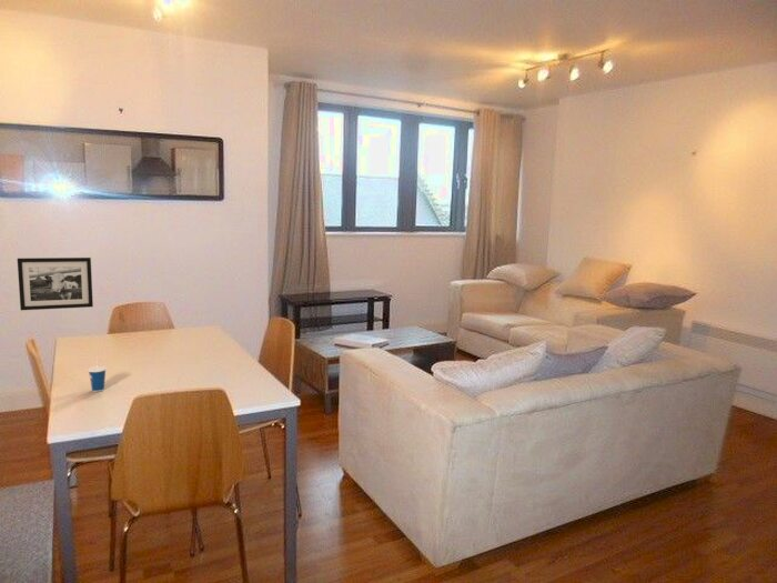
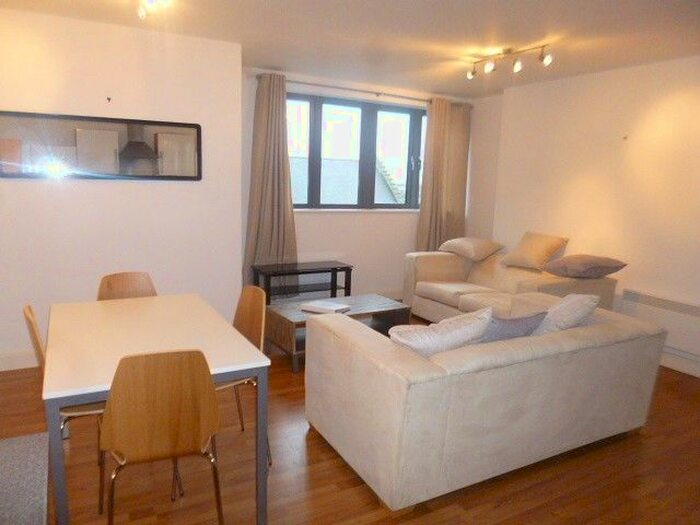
- picture frame (56, 283)
- cup (97, 373)
